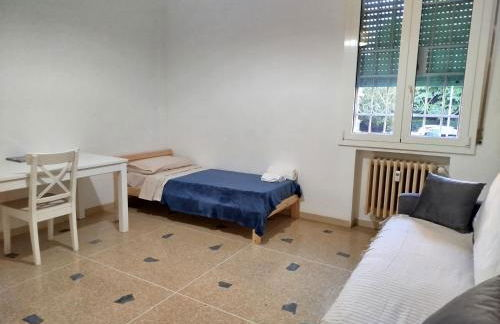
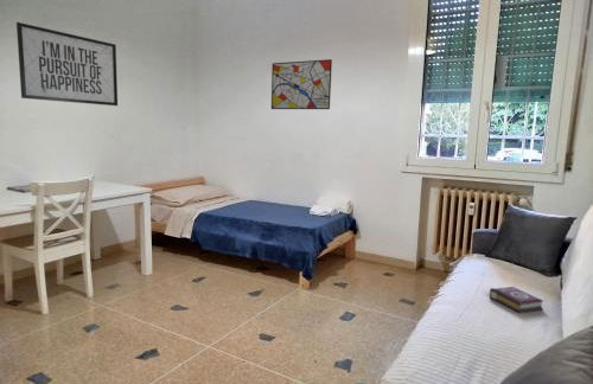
+ mirror (72, 69)
+ wall art (300, 85)
+ book (515, 297)
